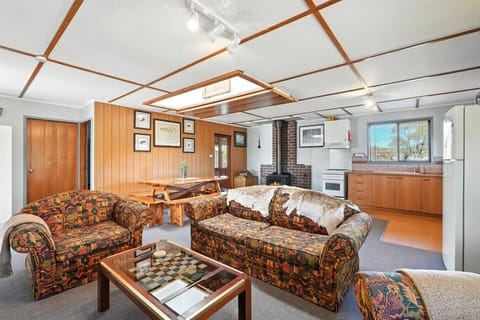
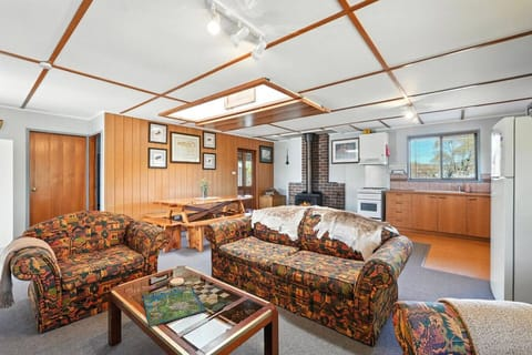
+ board game (172, 302)
